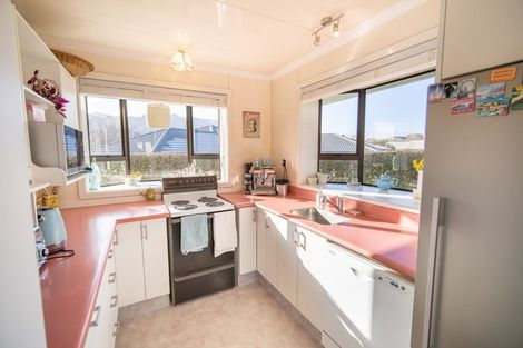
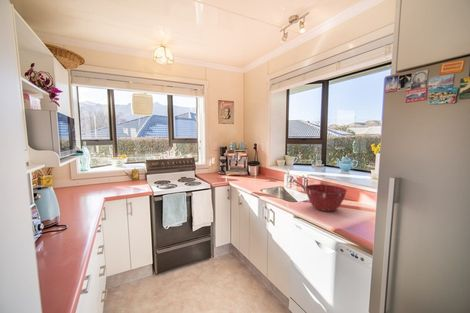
+ mixing bowl (324, 198)
